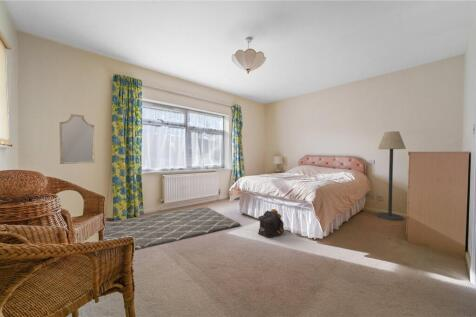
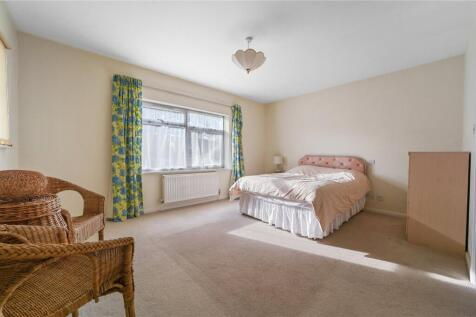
- home mirror (77, 139)
- rug (171, 223)
- floor lamp (390, 174)
- backpack (271, 221)
